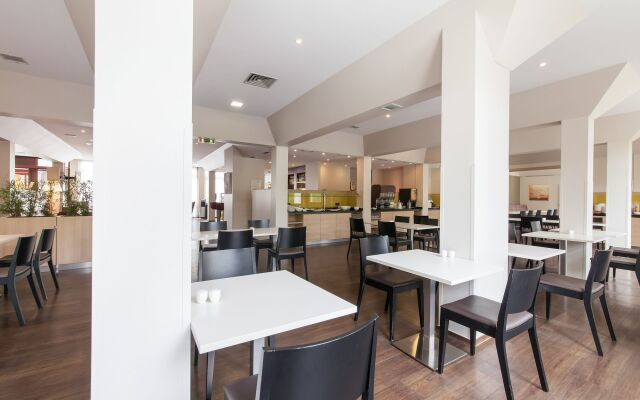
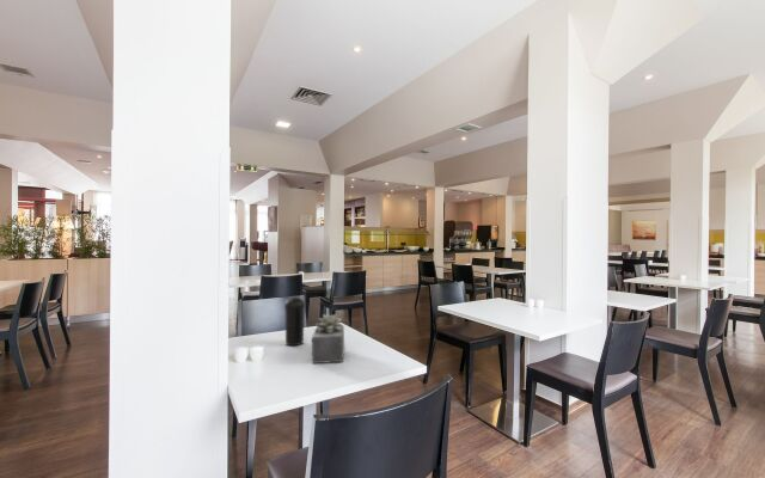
+ succulent plant (329, 336)
+ water bottle (294, 319)
